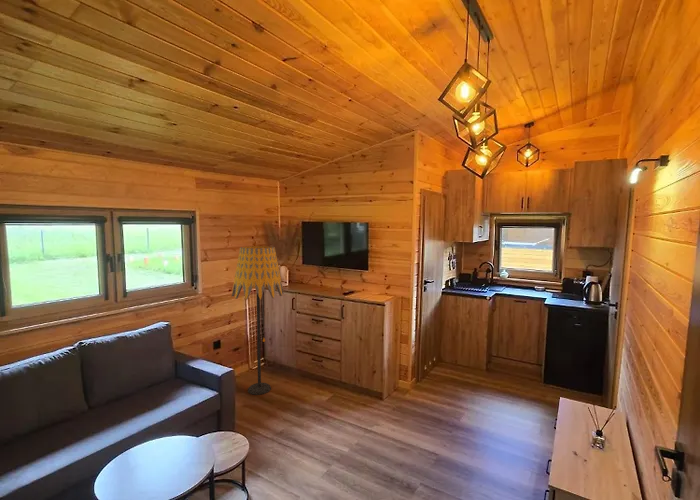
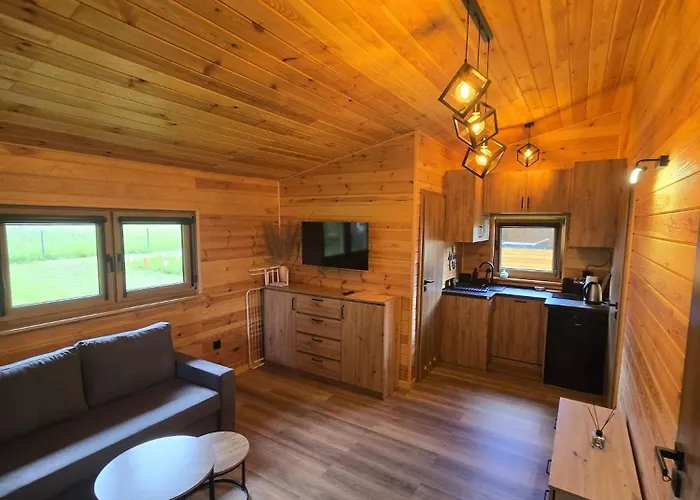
- floor lamp (258, 319)
